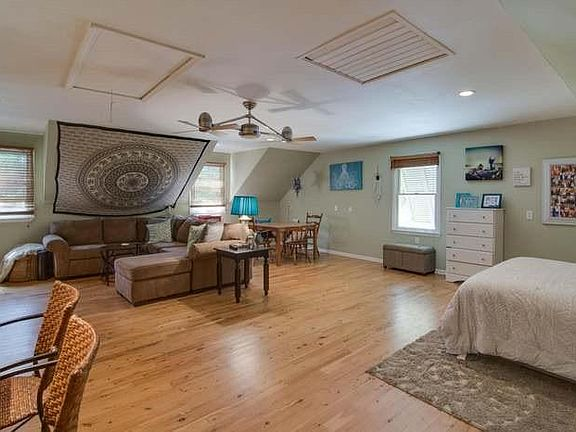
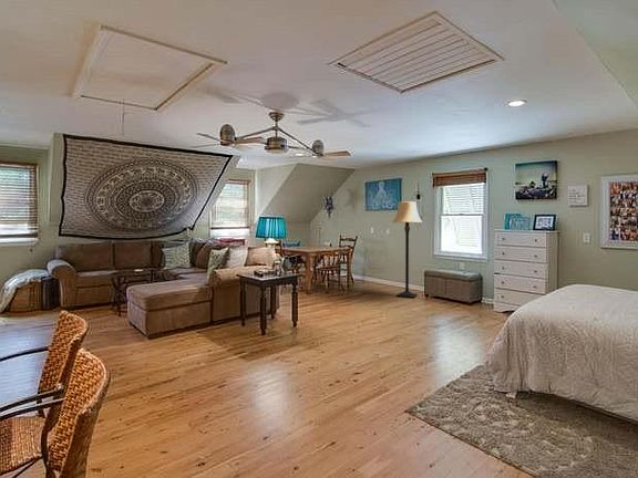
+ lamp (407, 249)
